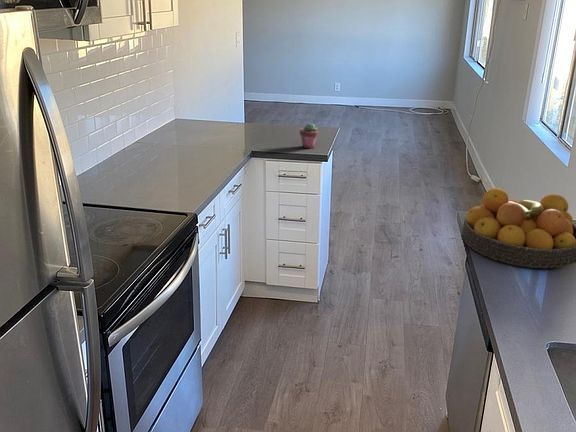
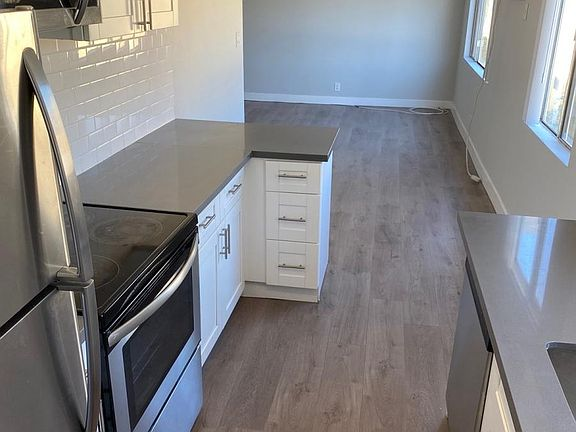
- potted succulent (308, 134)
- fruit bowl (524, 219)
